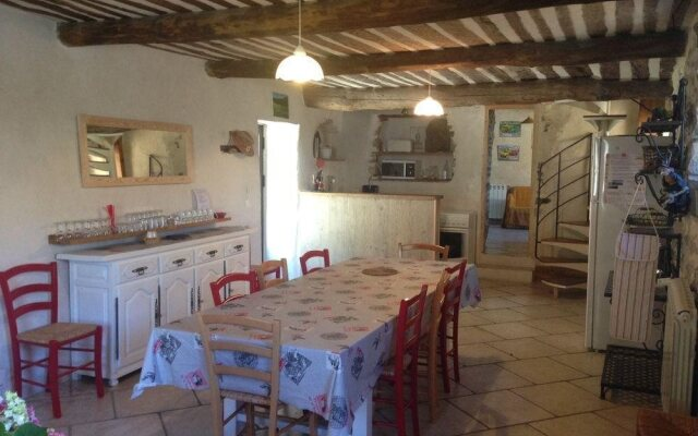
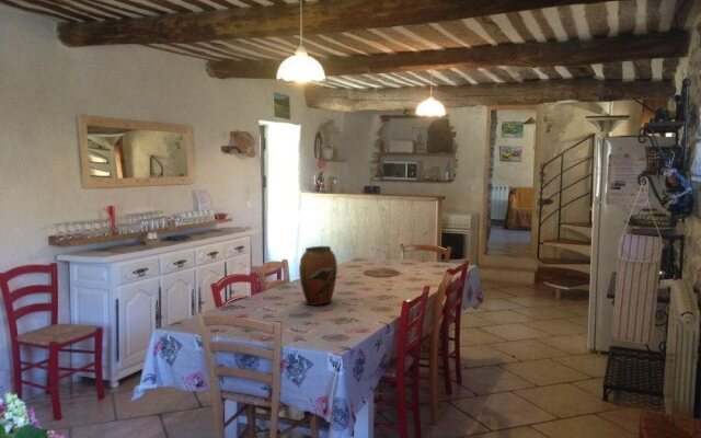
+ vase (318, 275)
